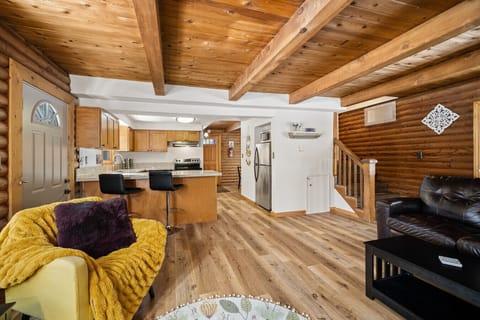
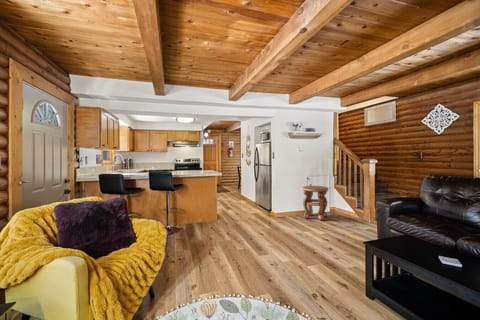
+ side table (315, 201)
